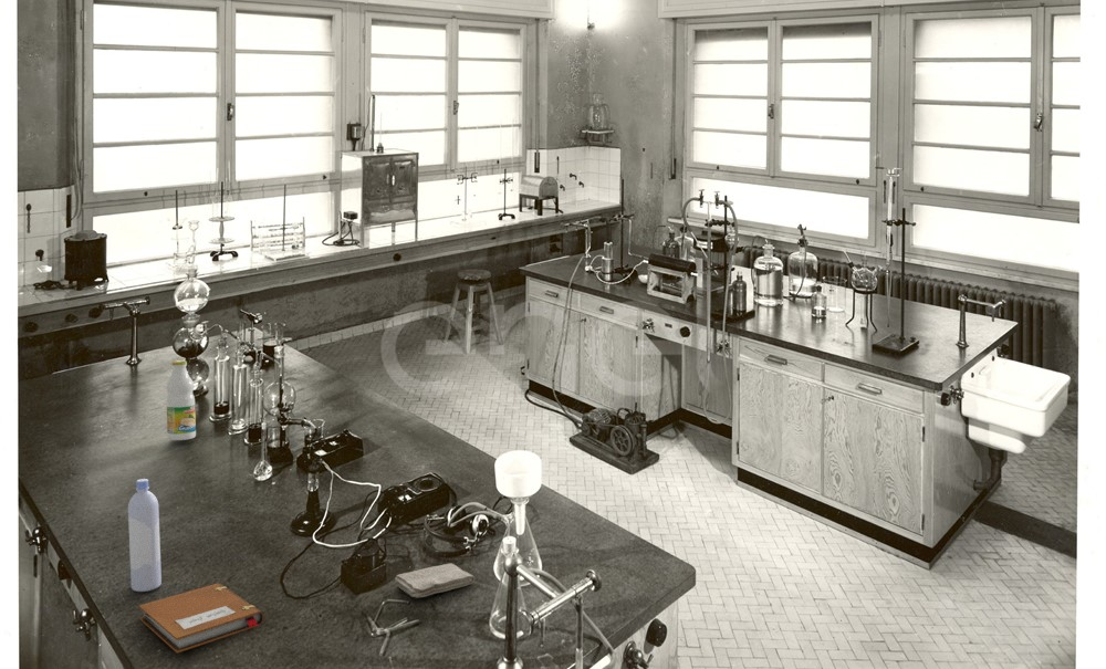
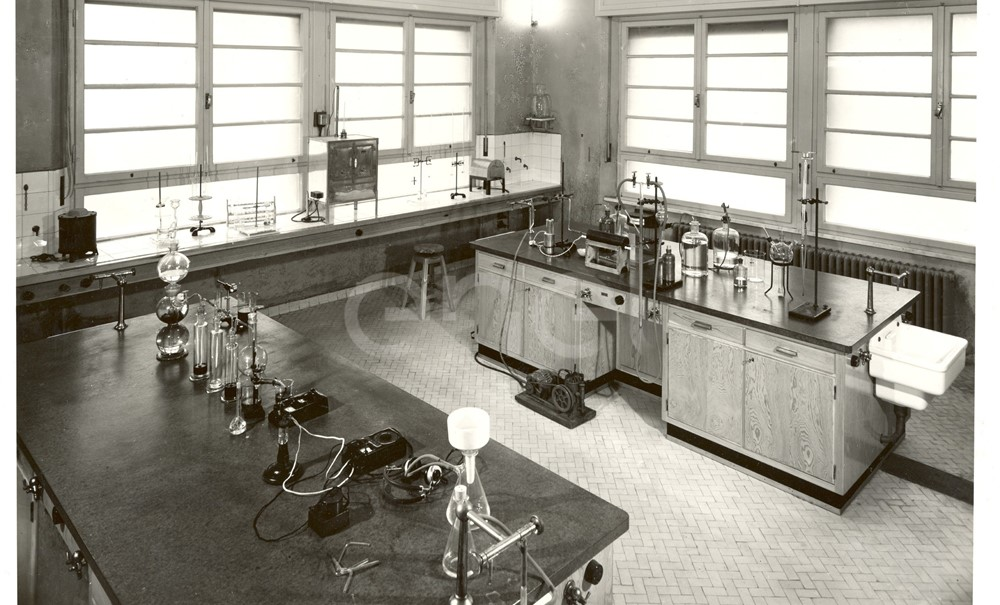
- bottle (180, 399)
- bottle (144, 533)
- washcloth (434, 578)
- notebook (202, 615)
